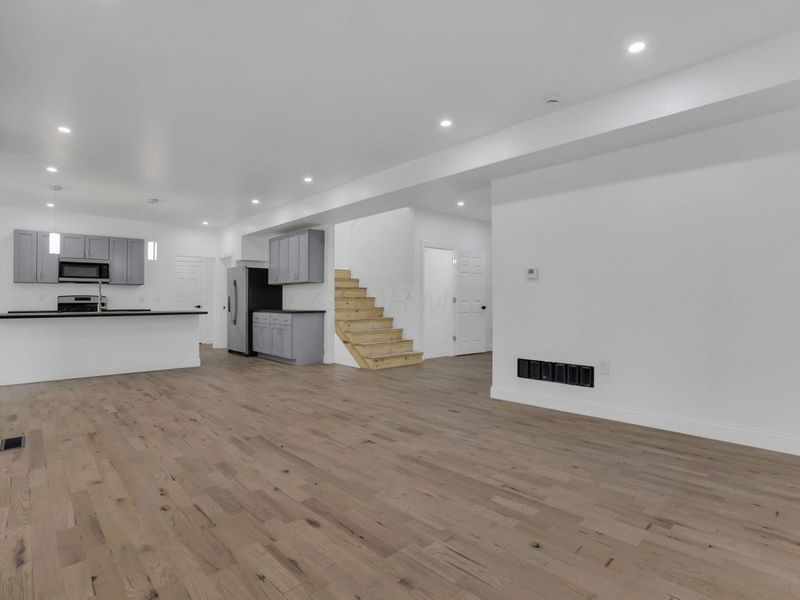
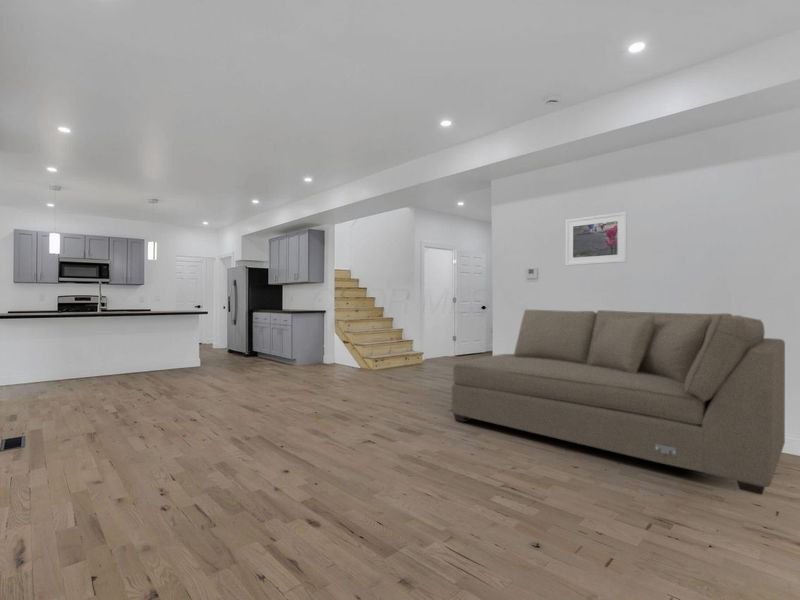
+ sofa (596, 372)
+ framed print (594, 240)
